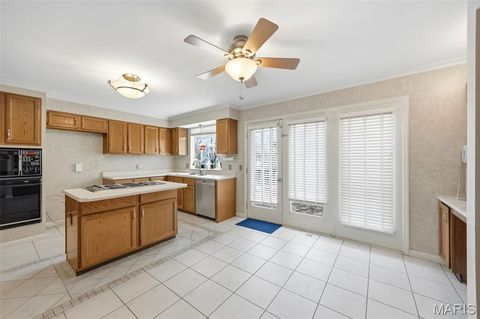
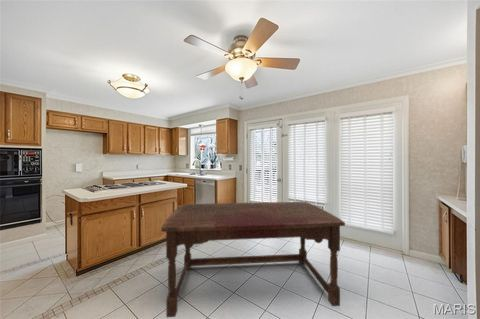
+ dining table (250, 238)
